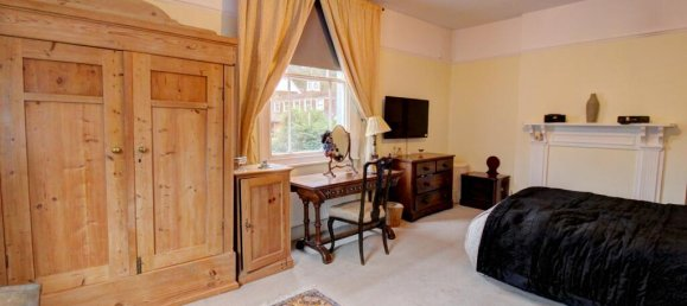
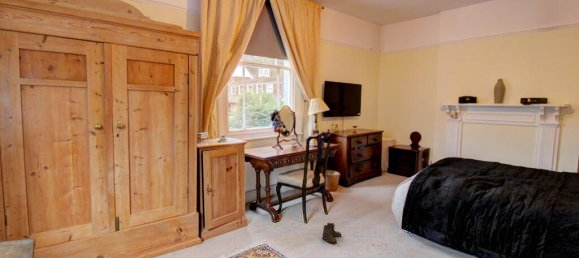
+ boots (331, 232)
